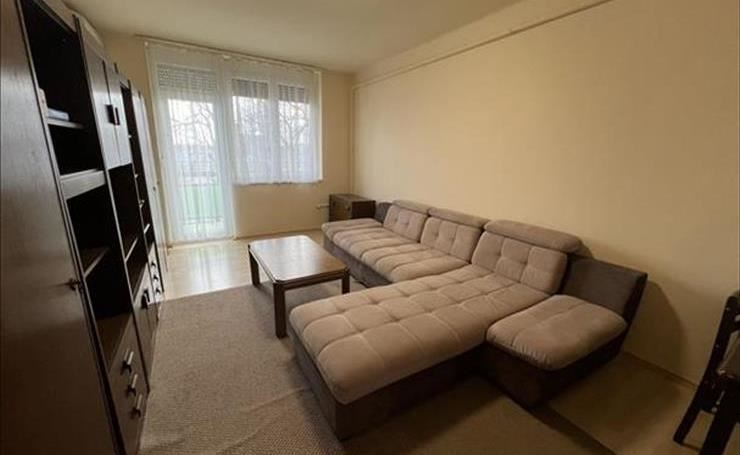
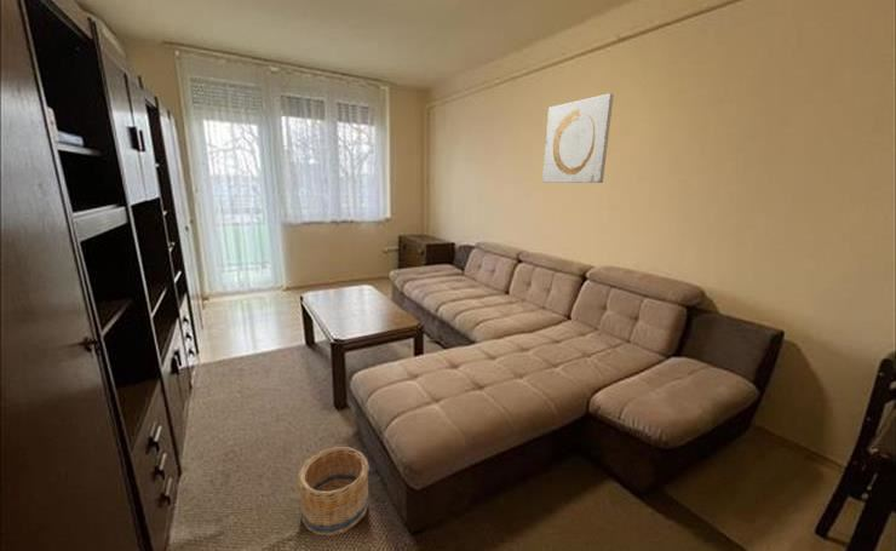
+ basket (334, 488)
+ wall art (574, 143)
